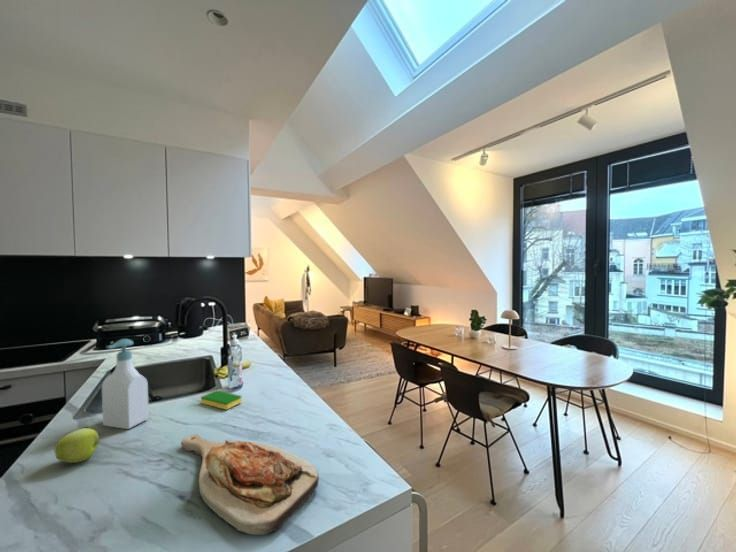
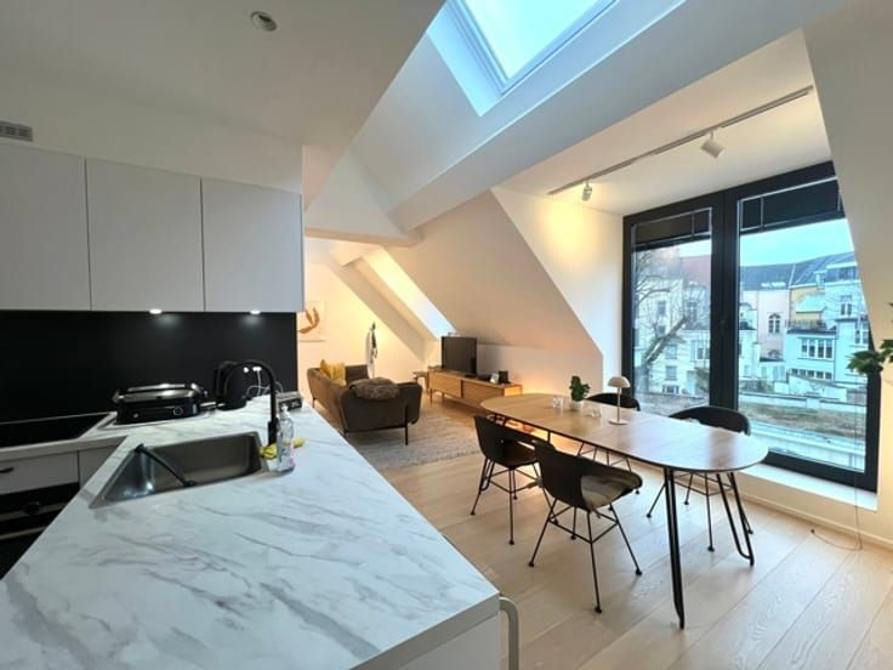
- cutting board (229, 459)
- dish sponge (221, 399)
- soap bottle (122, 381)
- apple (79, 445)
